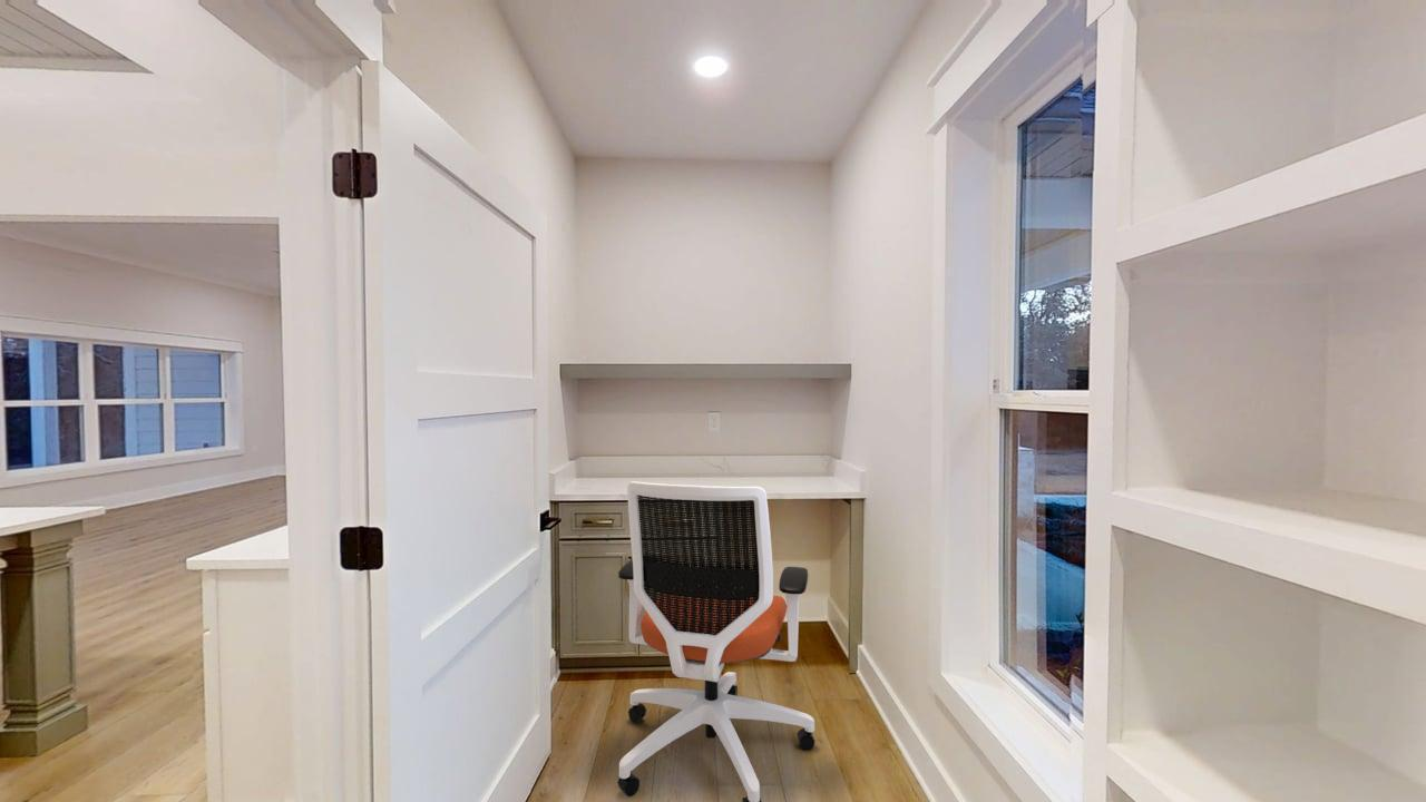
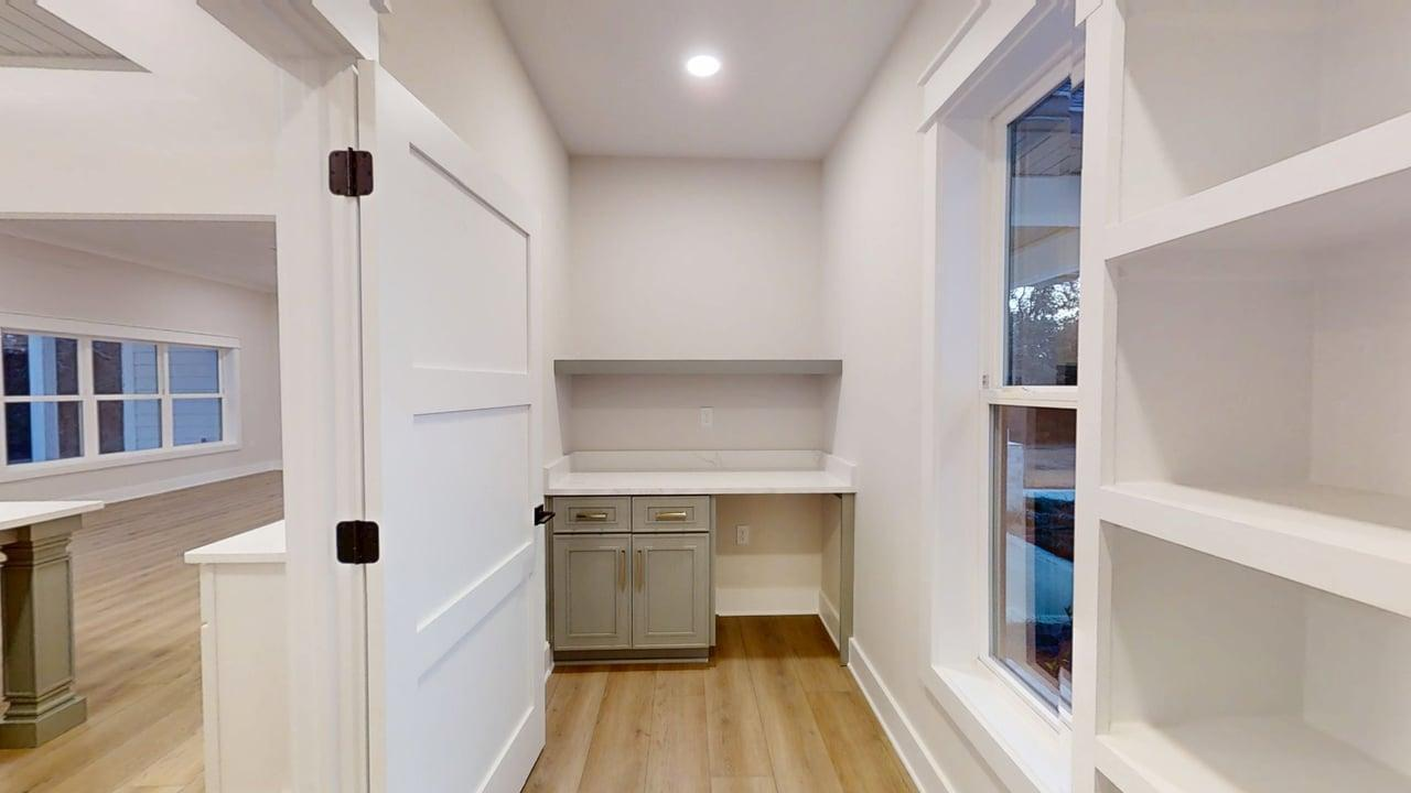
- office chair (713, 608)
